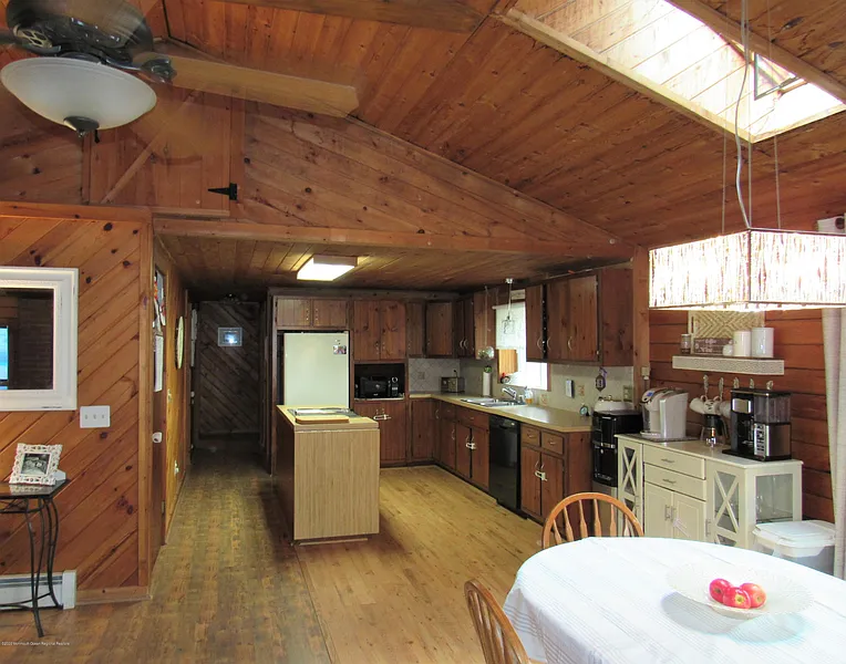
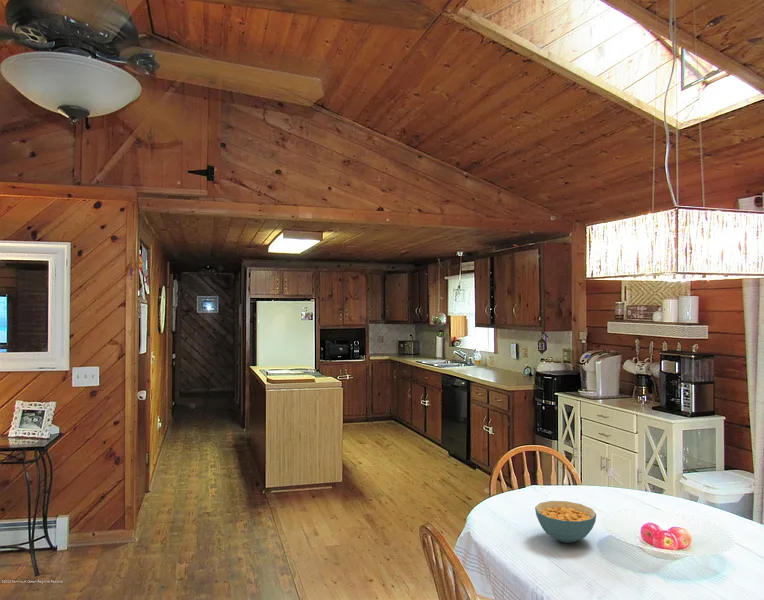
+ cereal bowl (565, 524)
